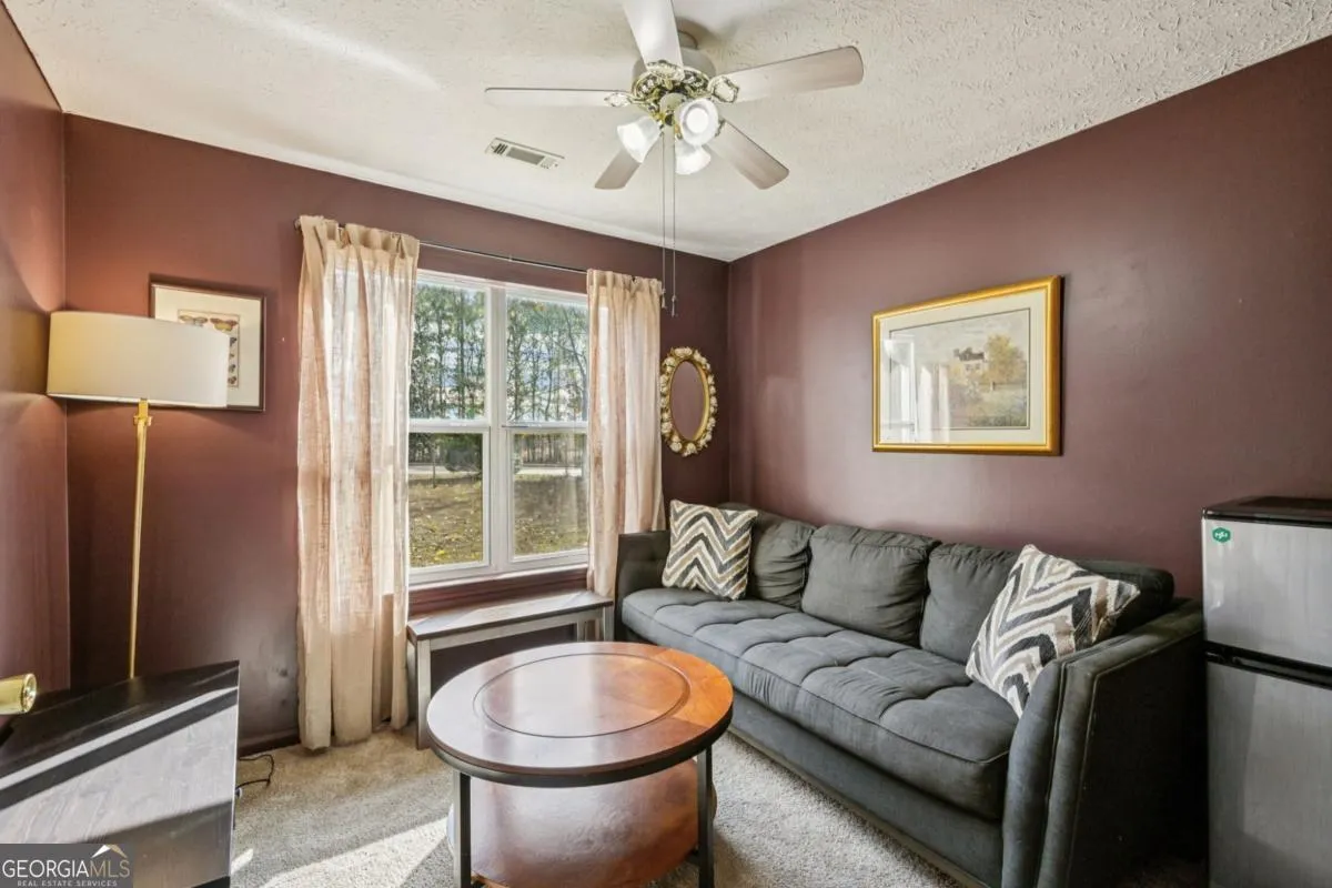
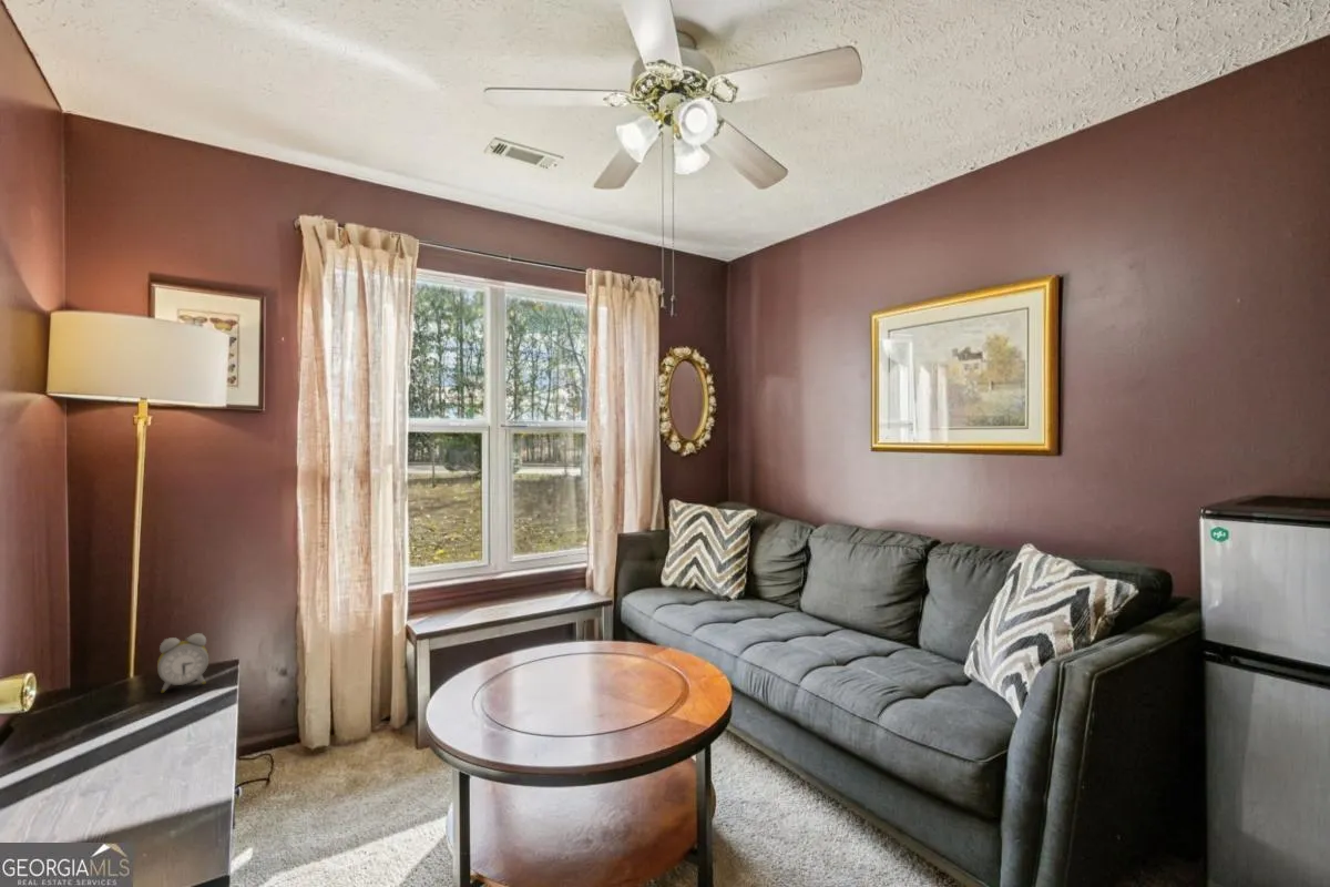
+ alarm clock (183, 661)
